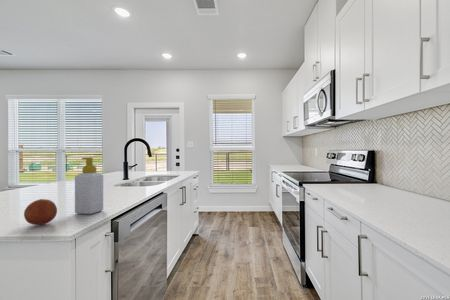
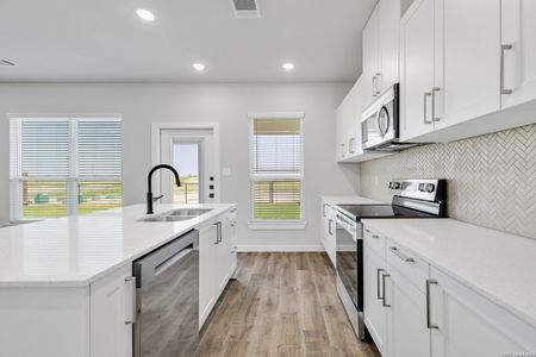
- soap bottle (89, 184)
- fruit (41, 211)
